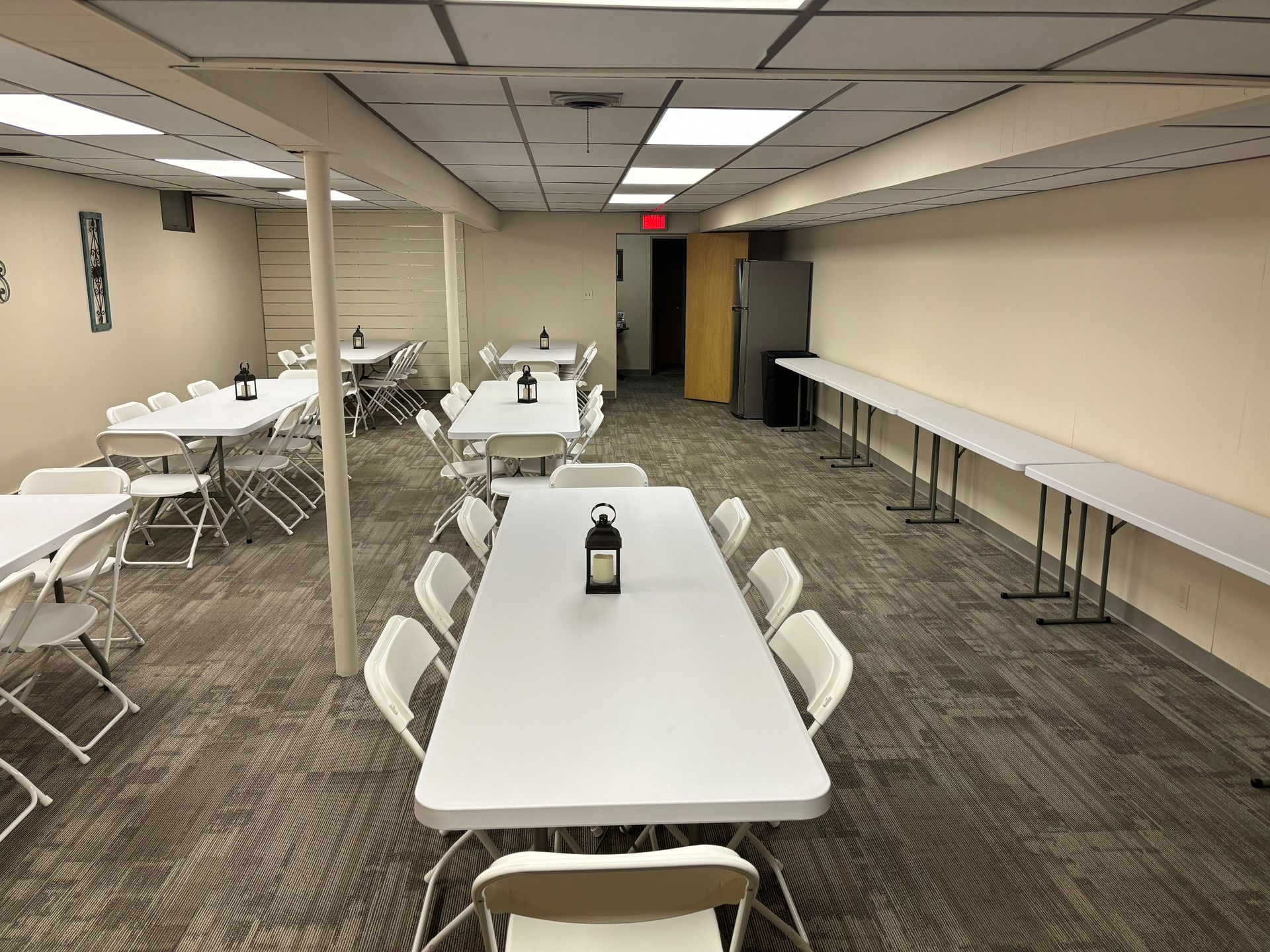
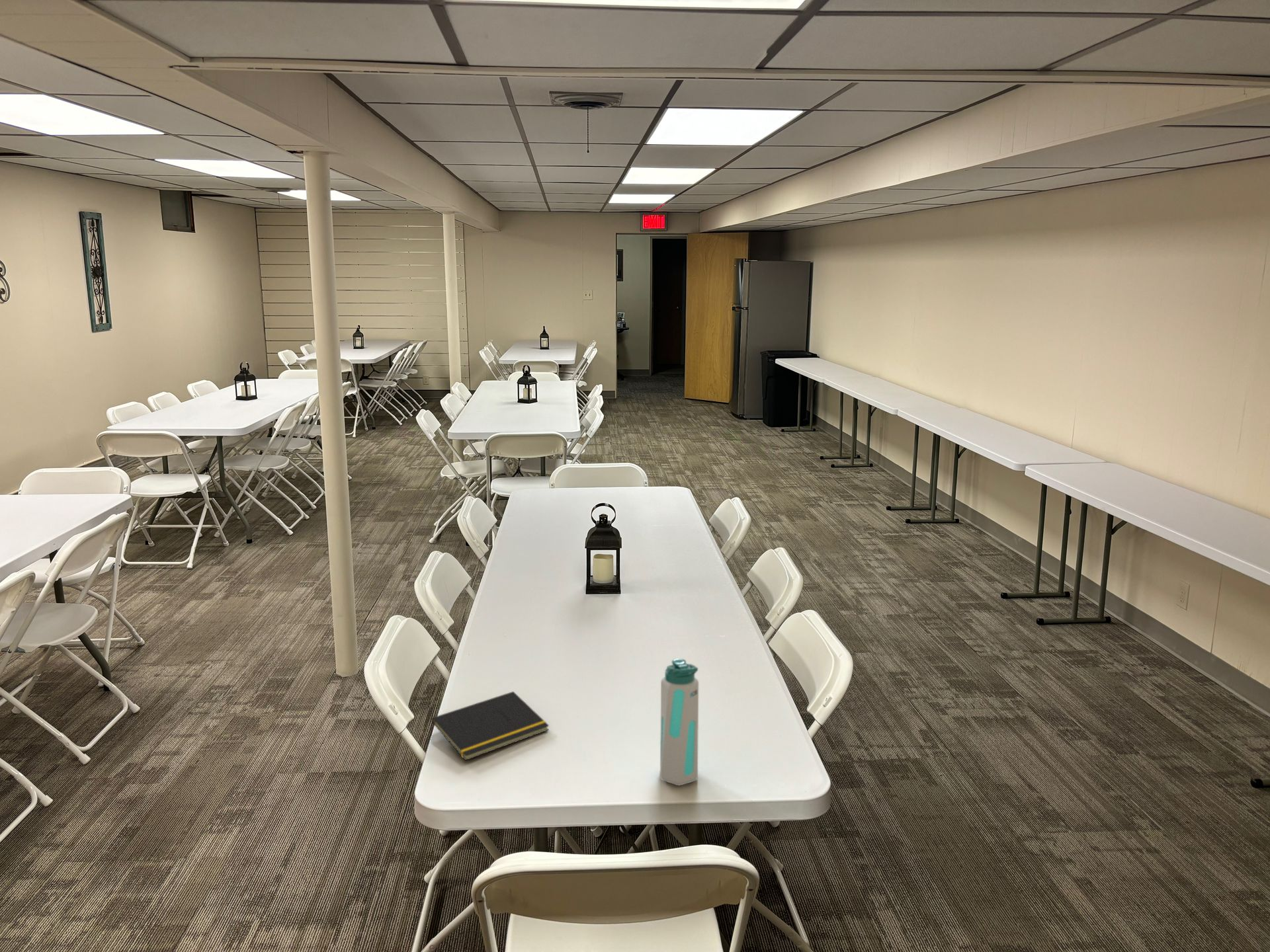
+ water bottle (681, 720)
+ notepad (490, 723)
